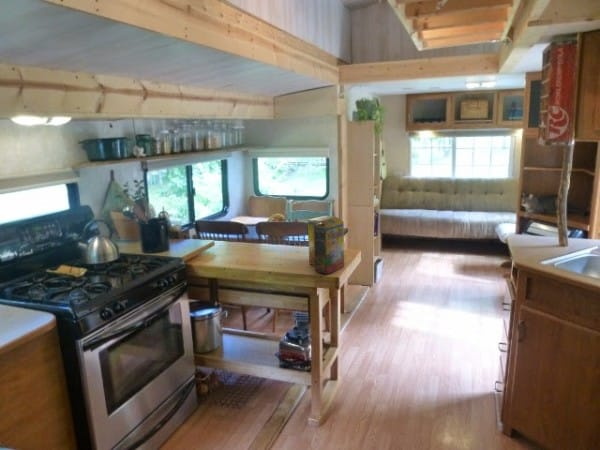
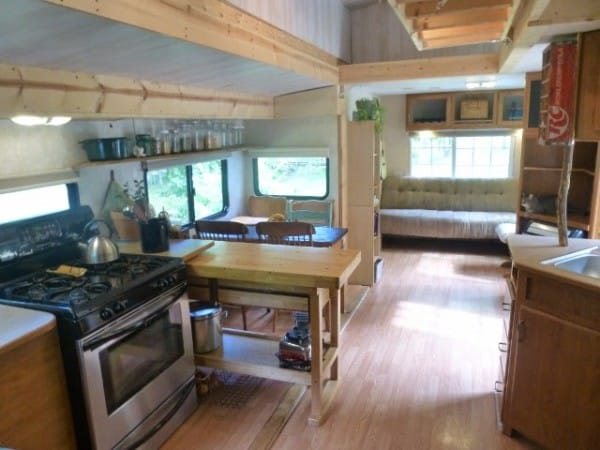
- cereal box (325, 241)
